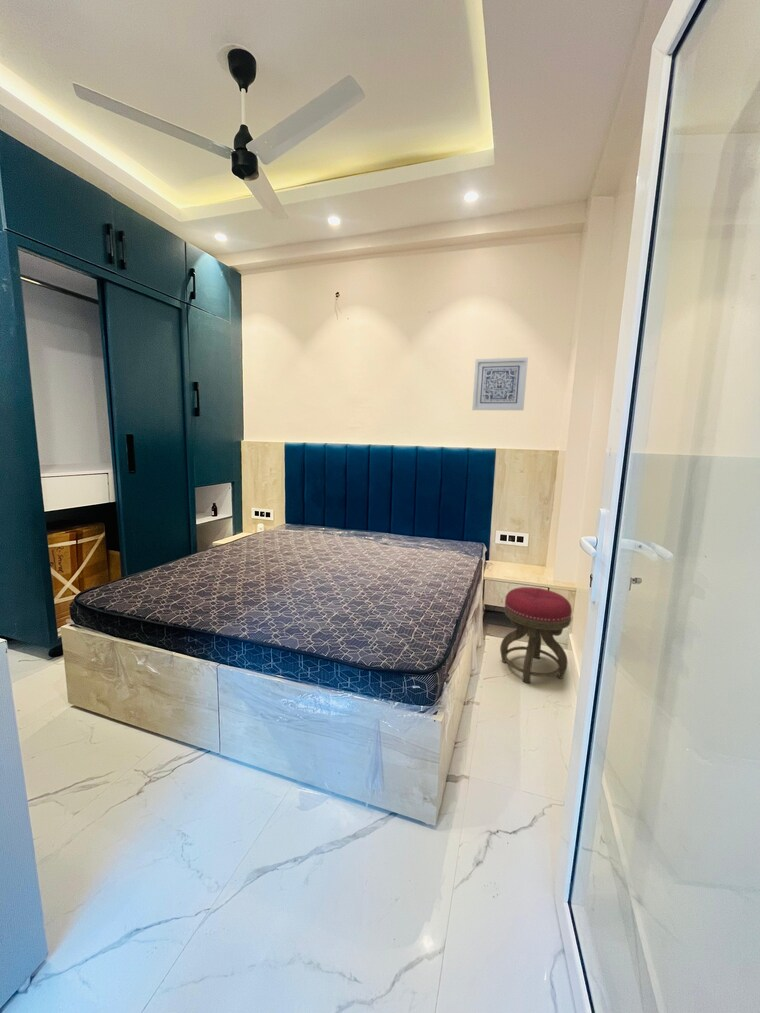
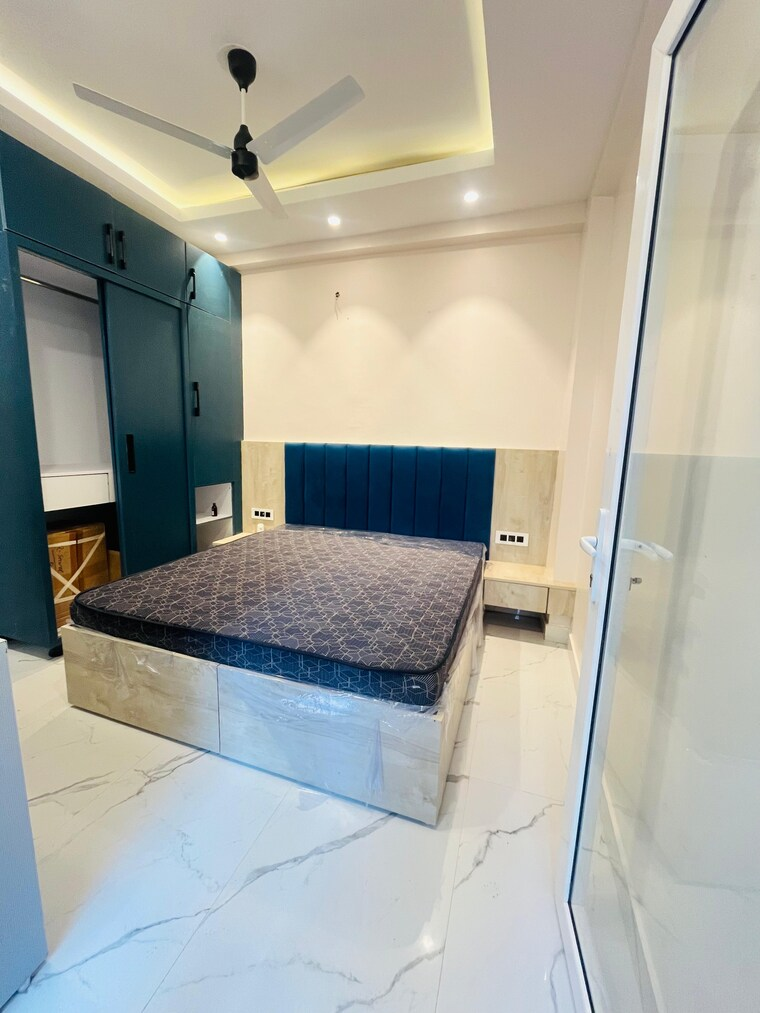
- stool (534, 632)
- wall art (499, 384)
